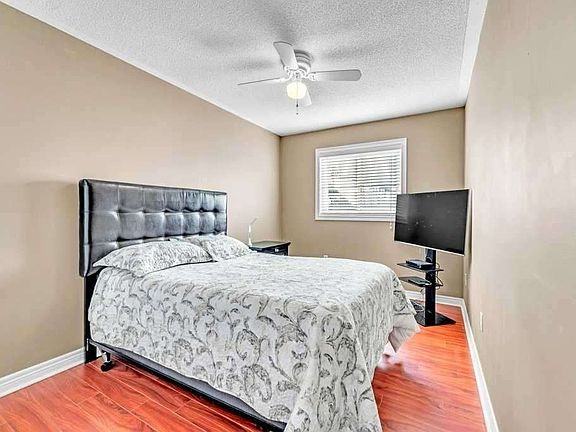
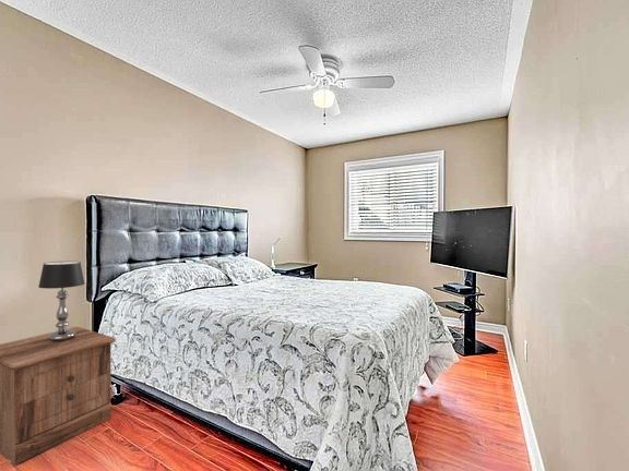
+ table lamp (62, 300)
+ nightstand (50, 386)
